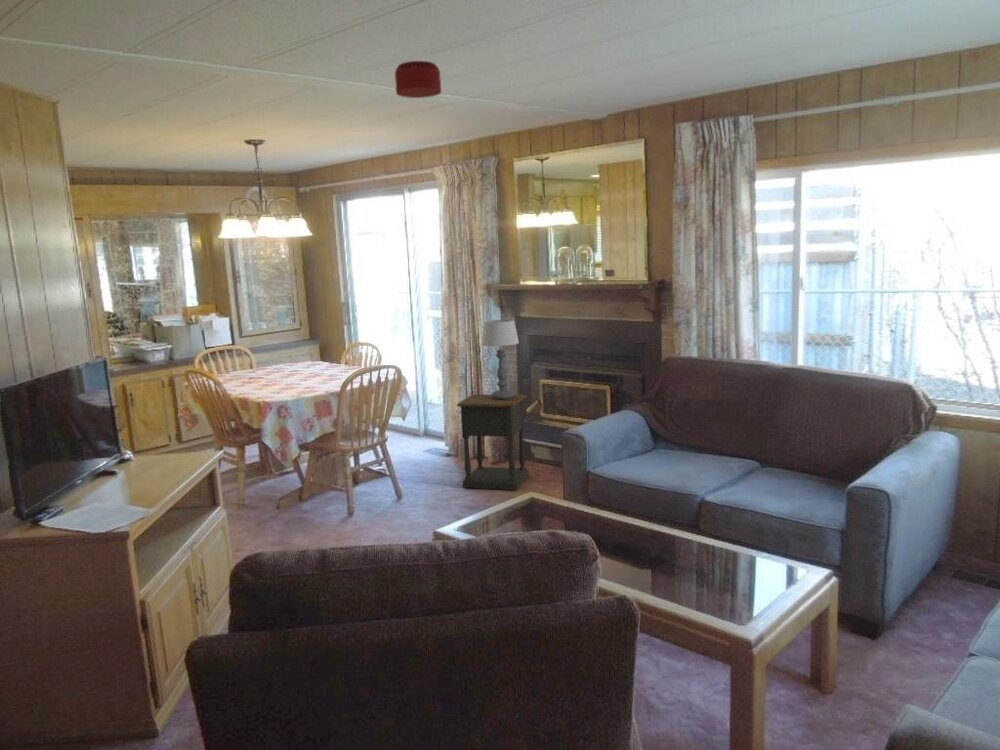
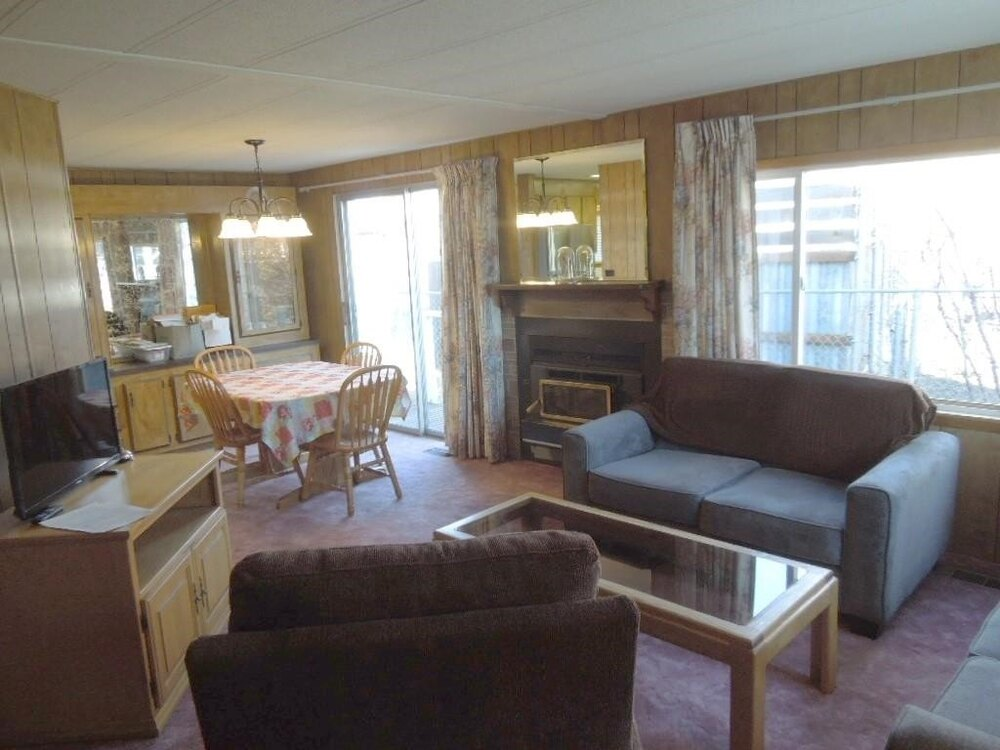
- table lamp (501, 359)
- smoke detector (417, 79)
- nightstand (494, 436)
